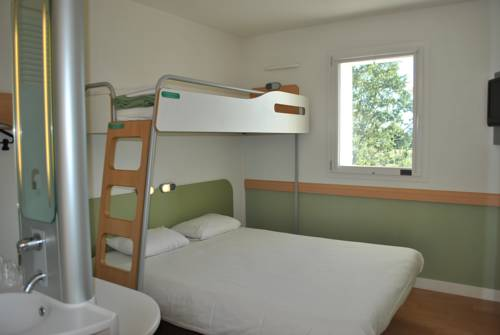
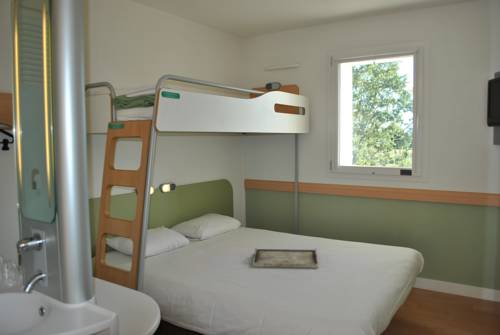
+ serving tray (285, 254)
